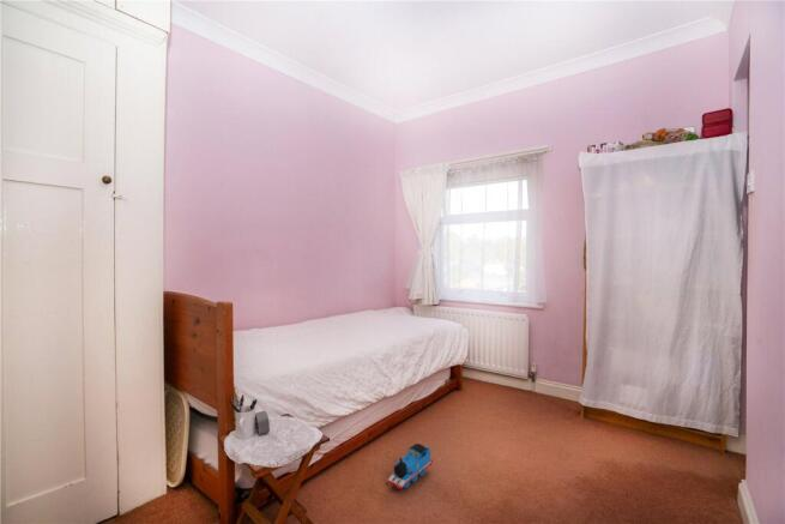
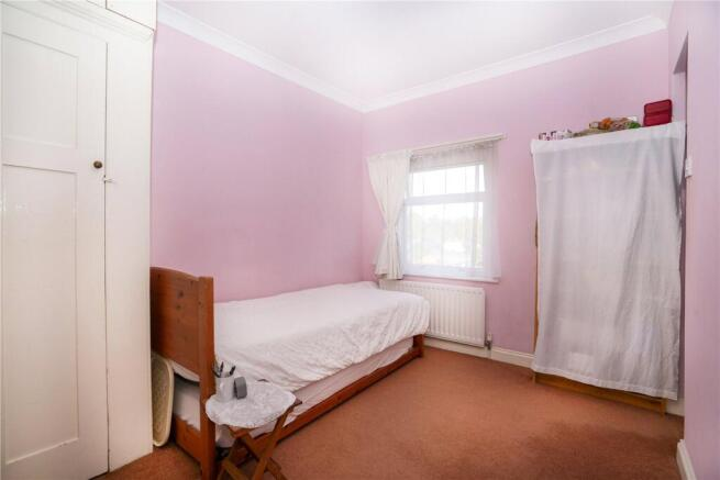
- toy train (410, 465)
